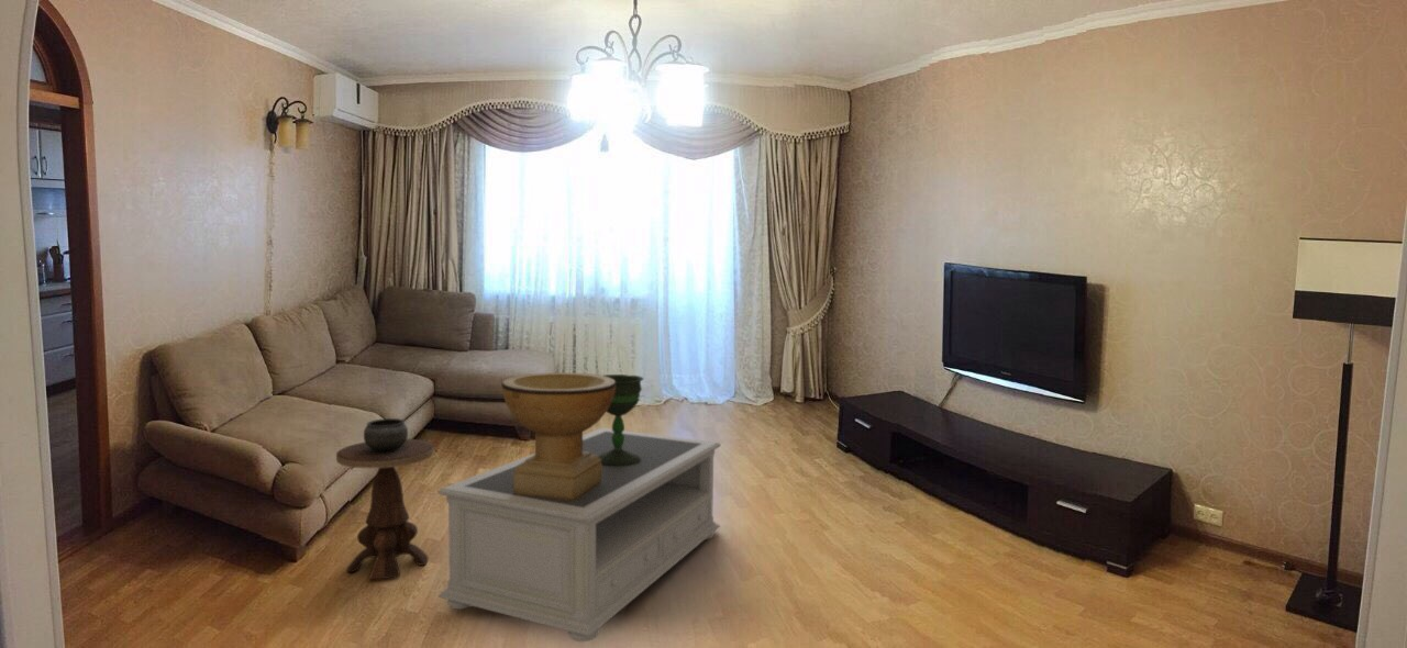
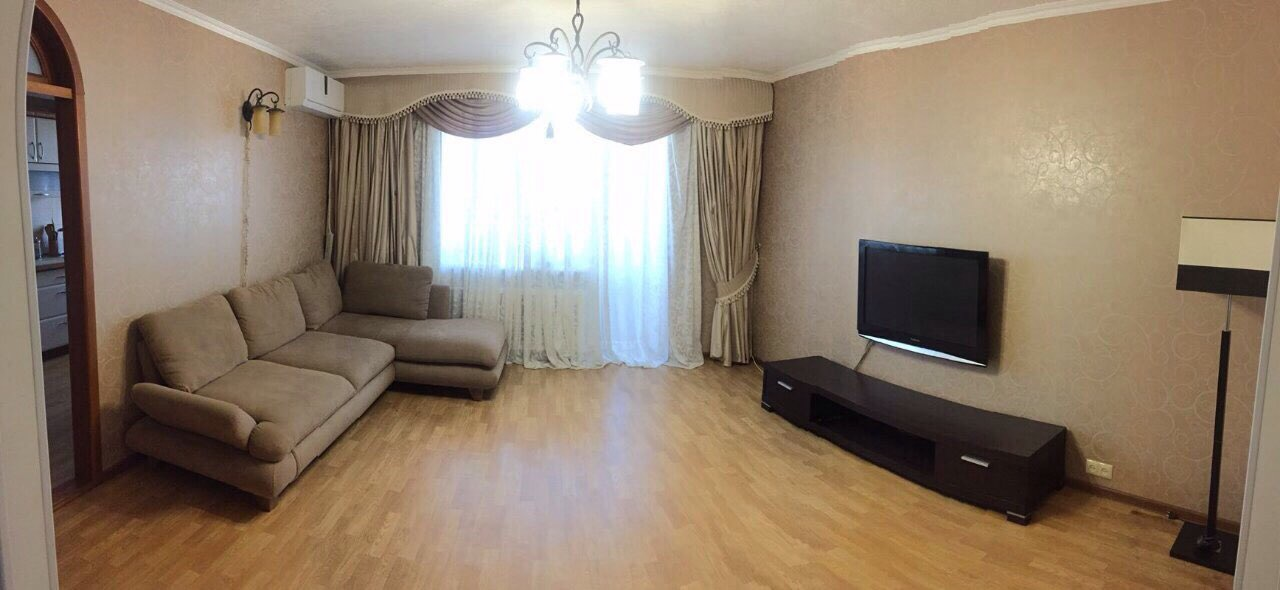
- chalice (618, 418)
- coffee table (596, 515)
- side table (387, 493)
- decorative bowl (560, 433)
